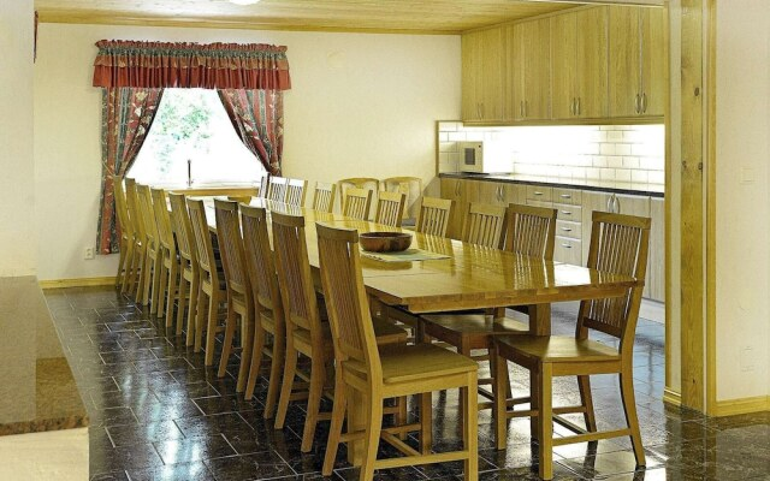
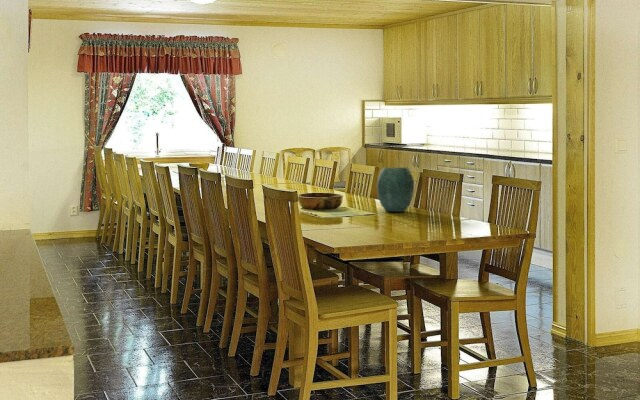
+ vase (395, 189)
